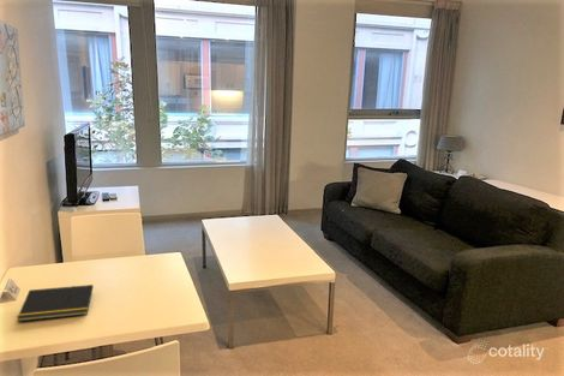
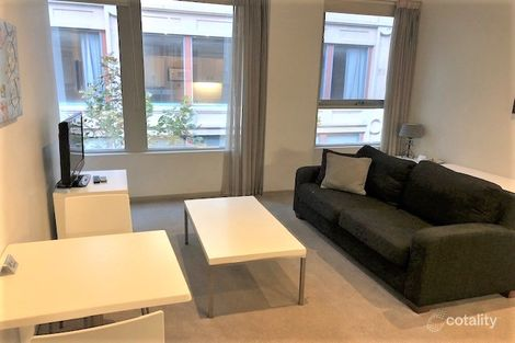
- notepad (56, 302)
